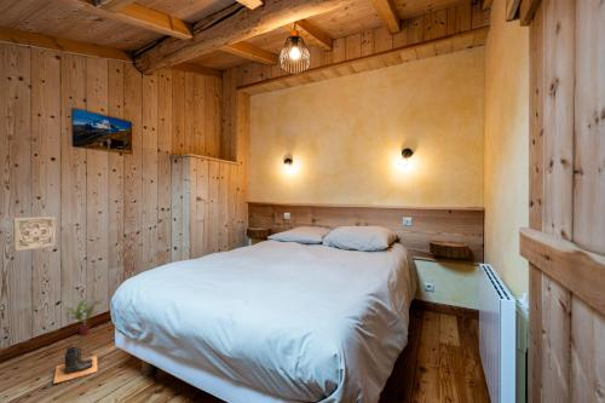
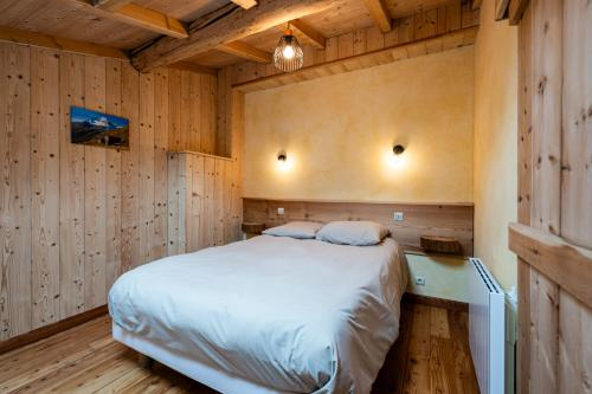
- boots (76, 359)
- potted plant (86, 317)
- wall ornament (34, 232)
